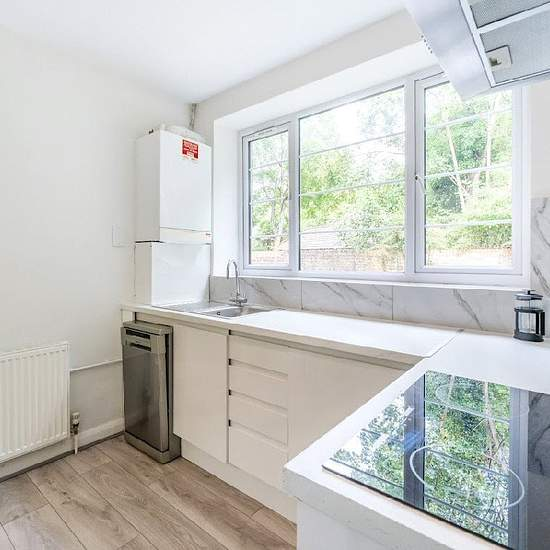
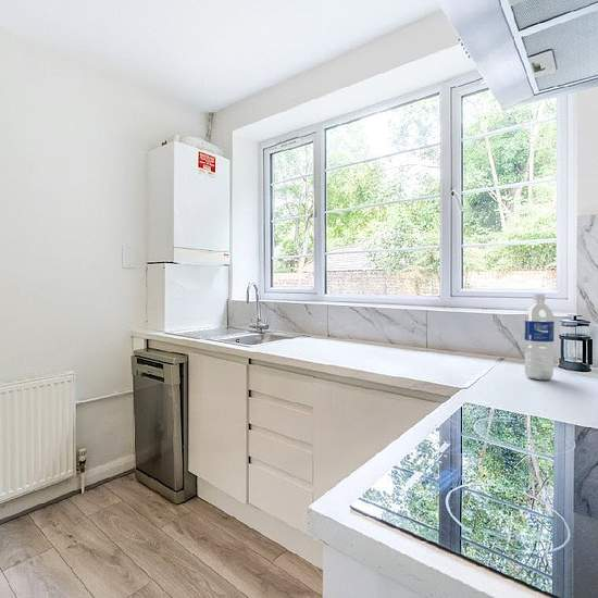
+ water bottle (538, 336)
